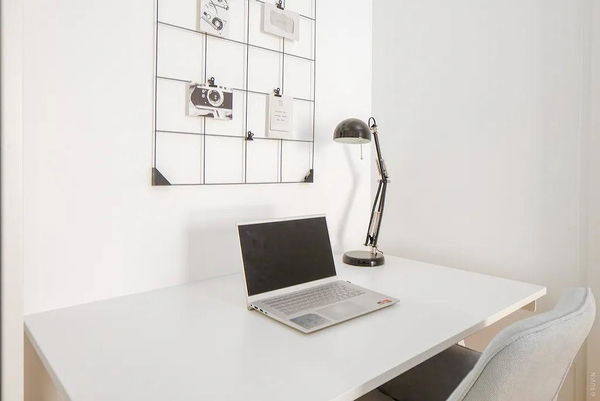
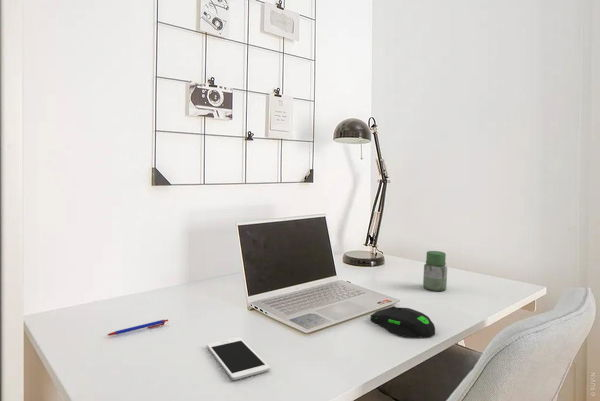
+ cell phone (236, 356)
+ pen (138, 327)
+ computer mouse (401, 317)
+ jar (435, 270)
